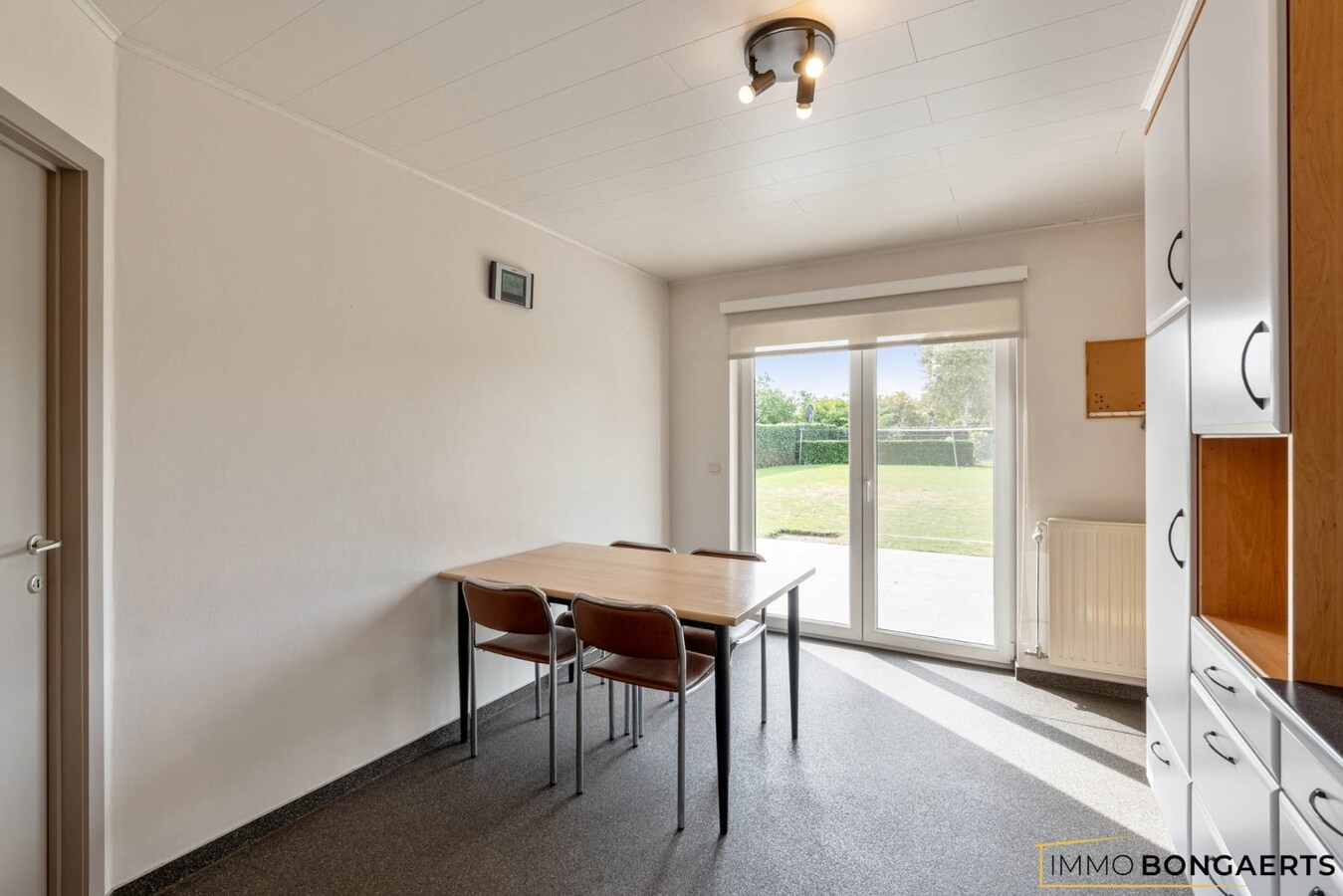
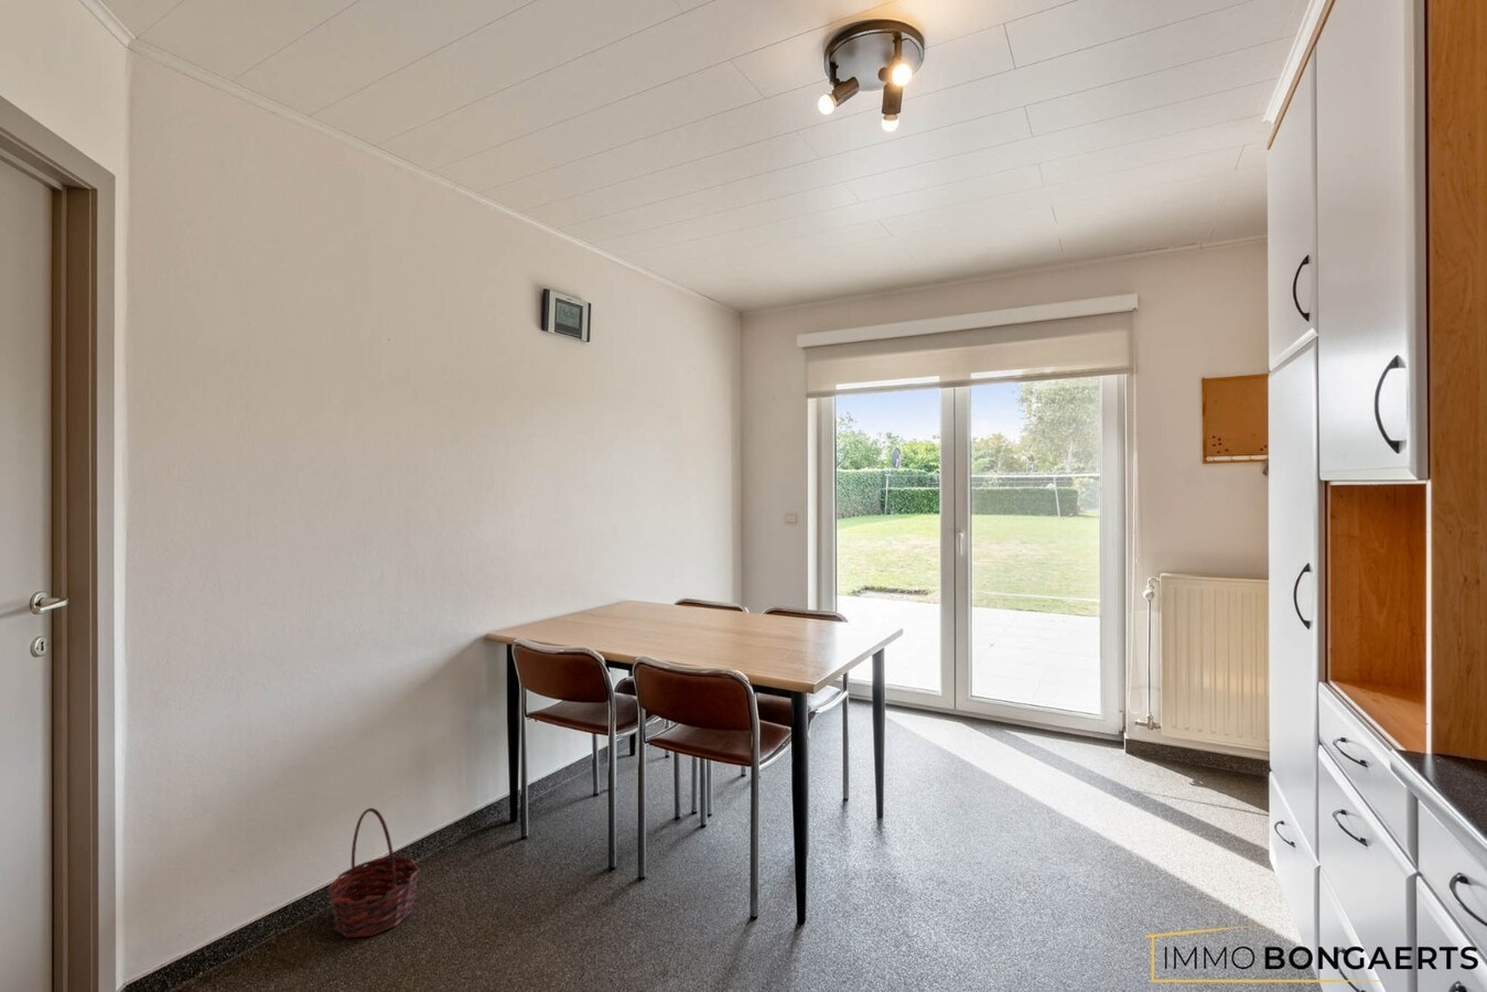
+ basket (373, 862)
